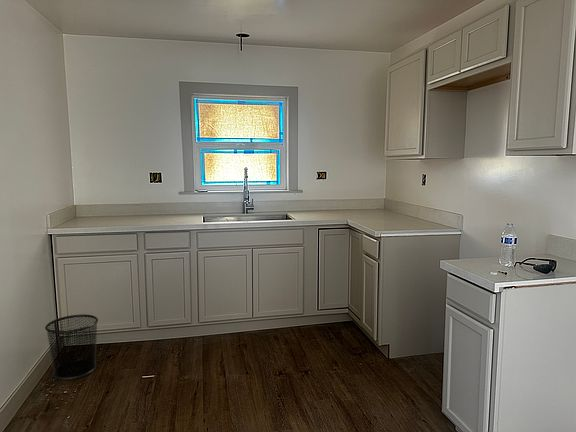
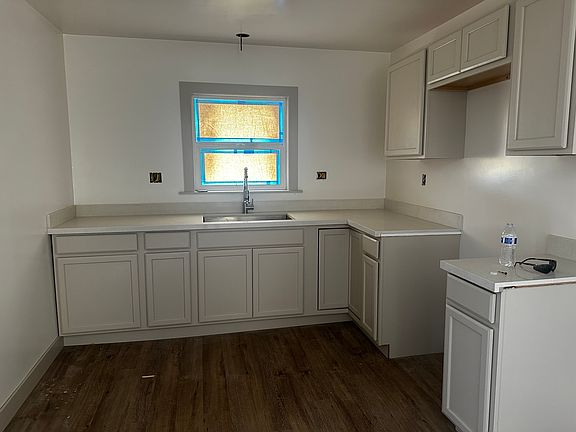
- waste bin (73, 346)
